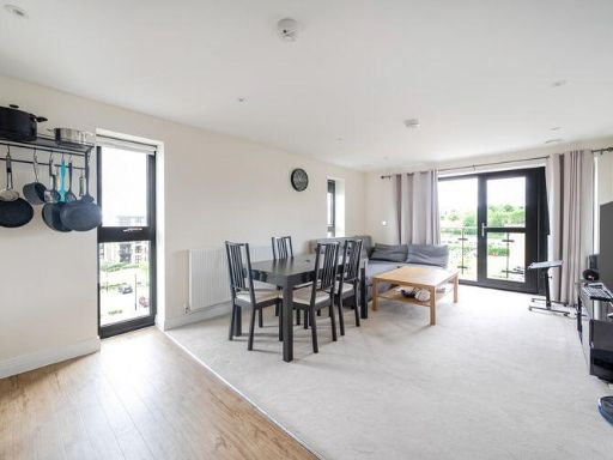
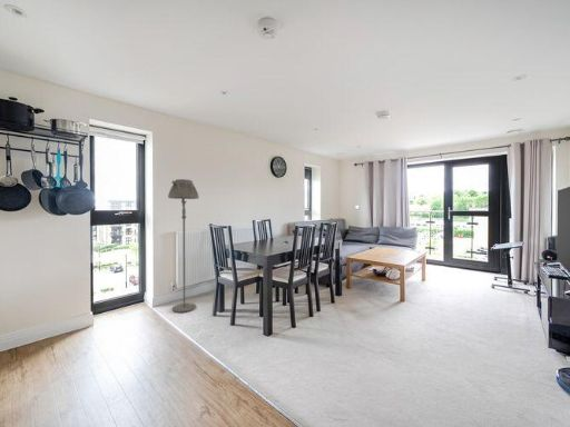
+ floor lamp (184, 244)
